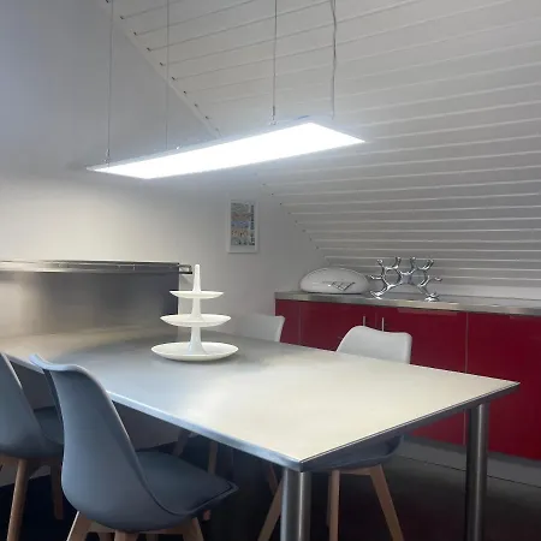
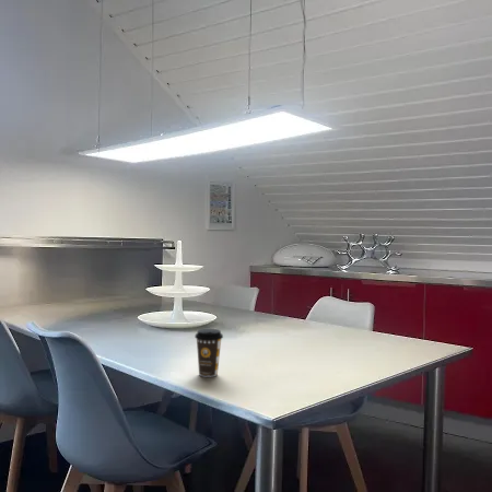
+ coffee cup (208, 352)
